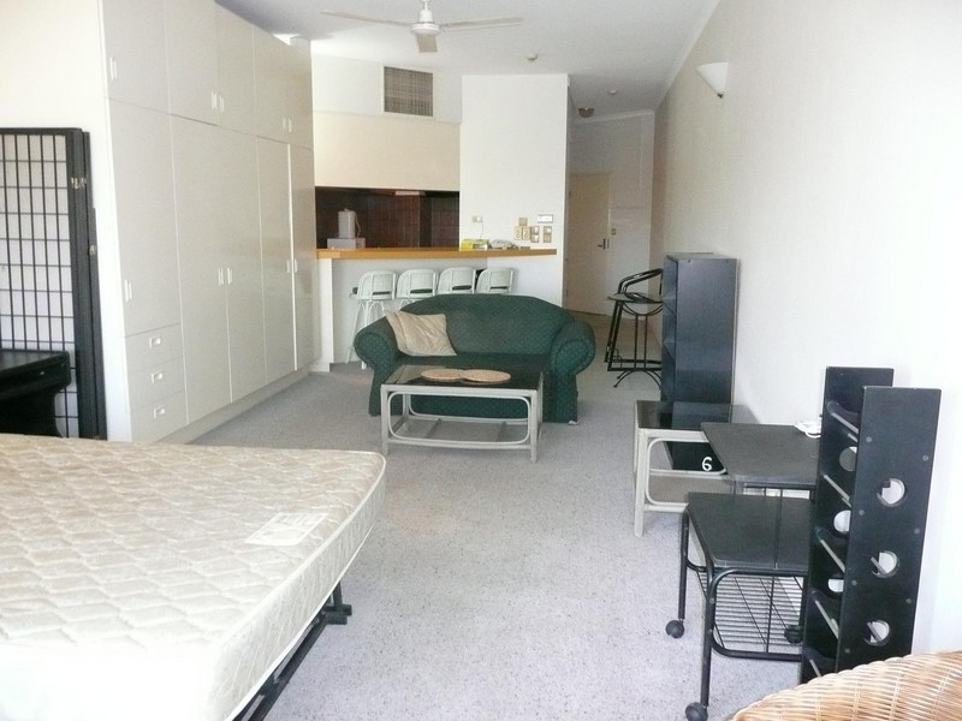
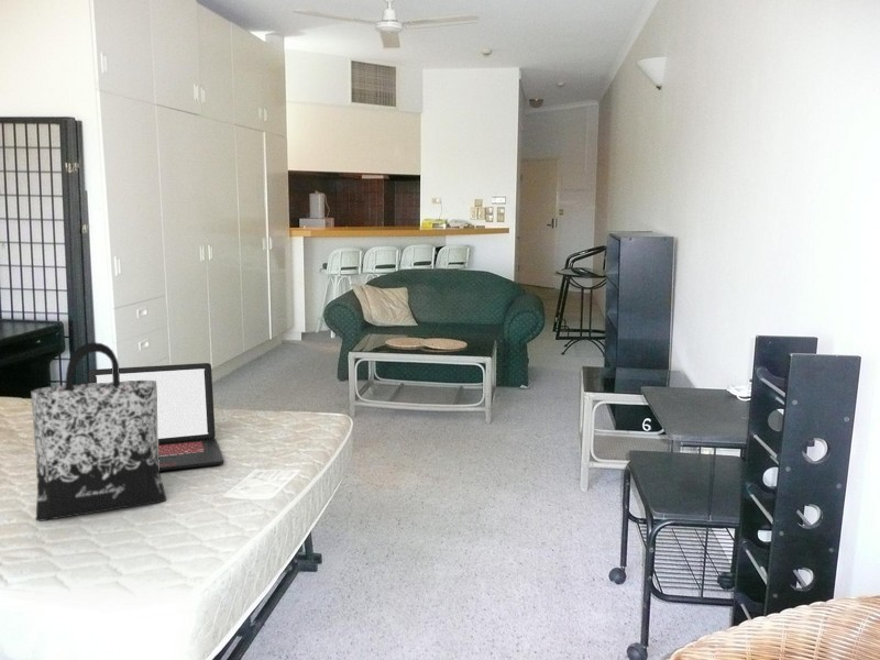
+ laptop (157, 416)
+ tote bag (99, 429)
